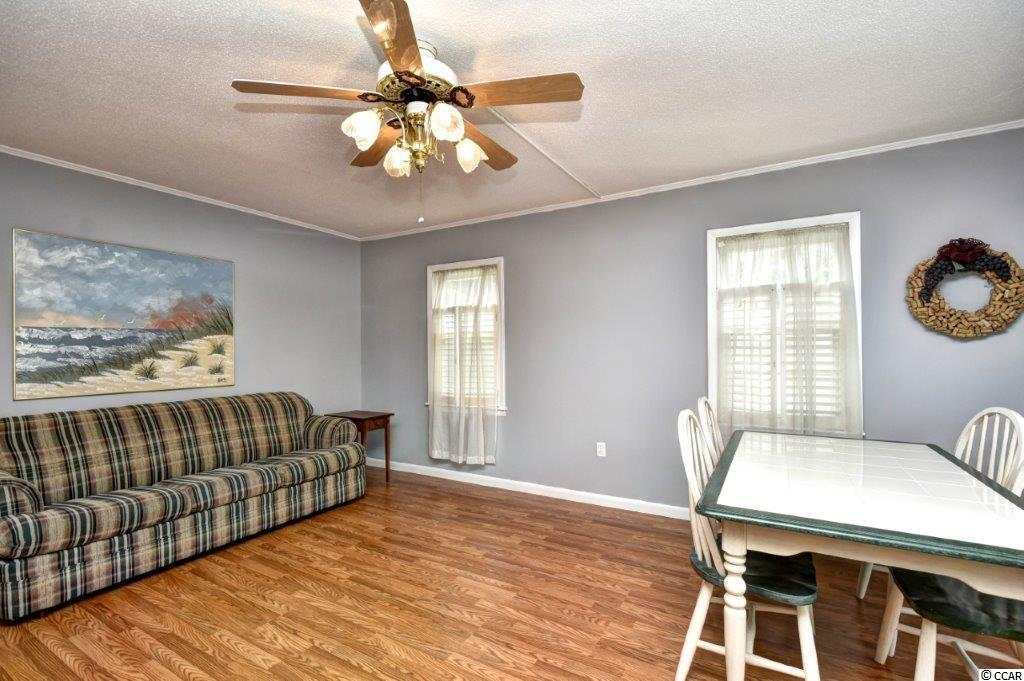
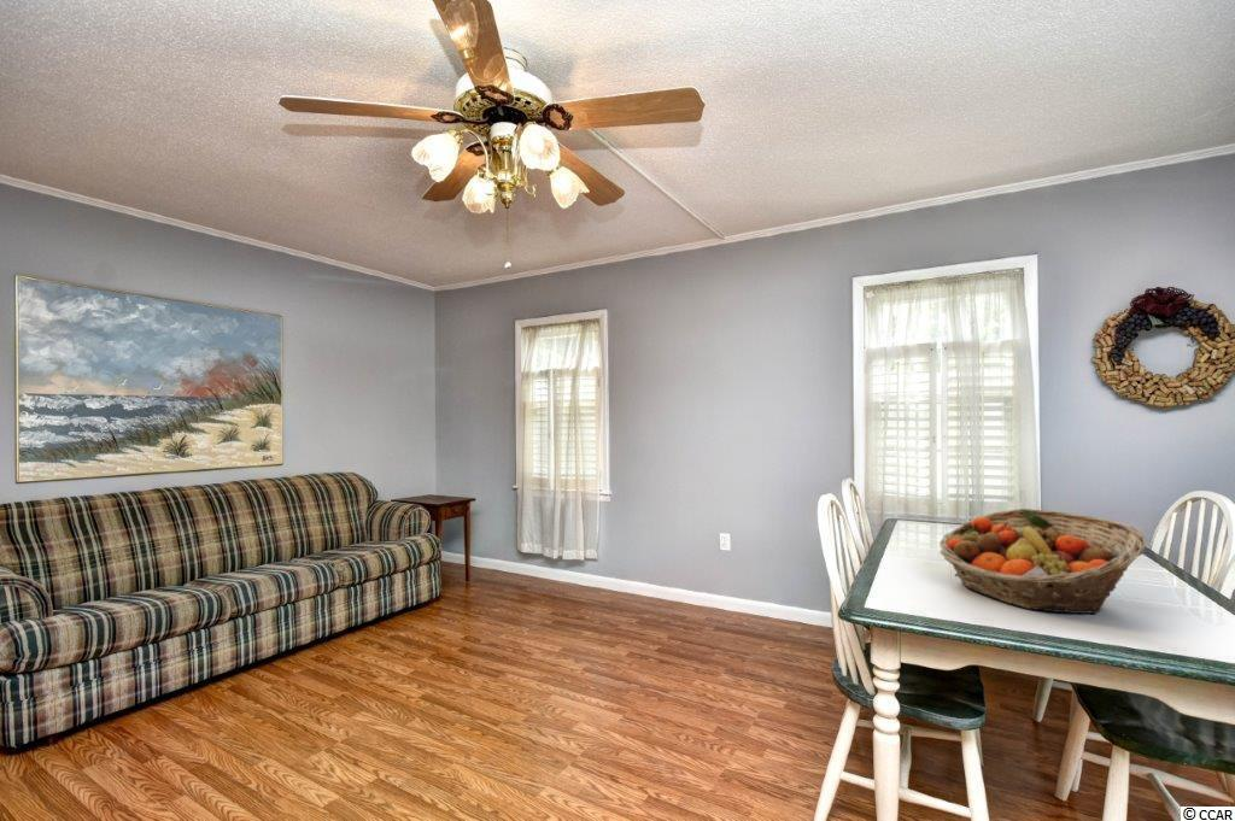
+ fruit basket (1032, 555)
